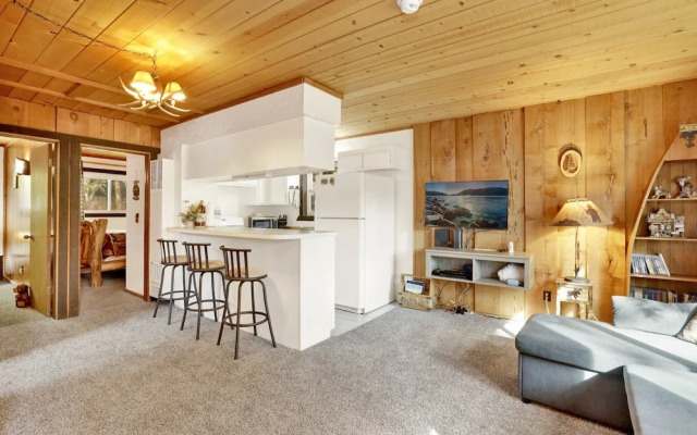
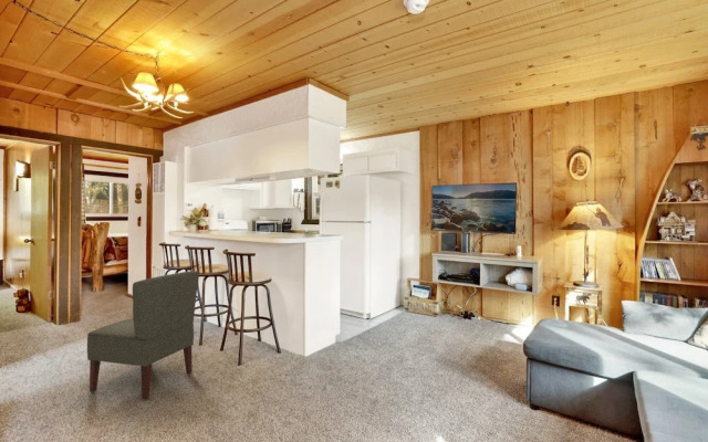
+ chair (145, 327)
